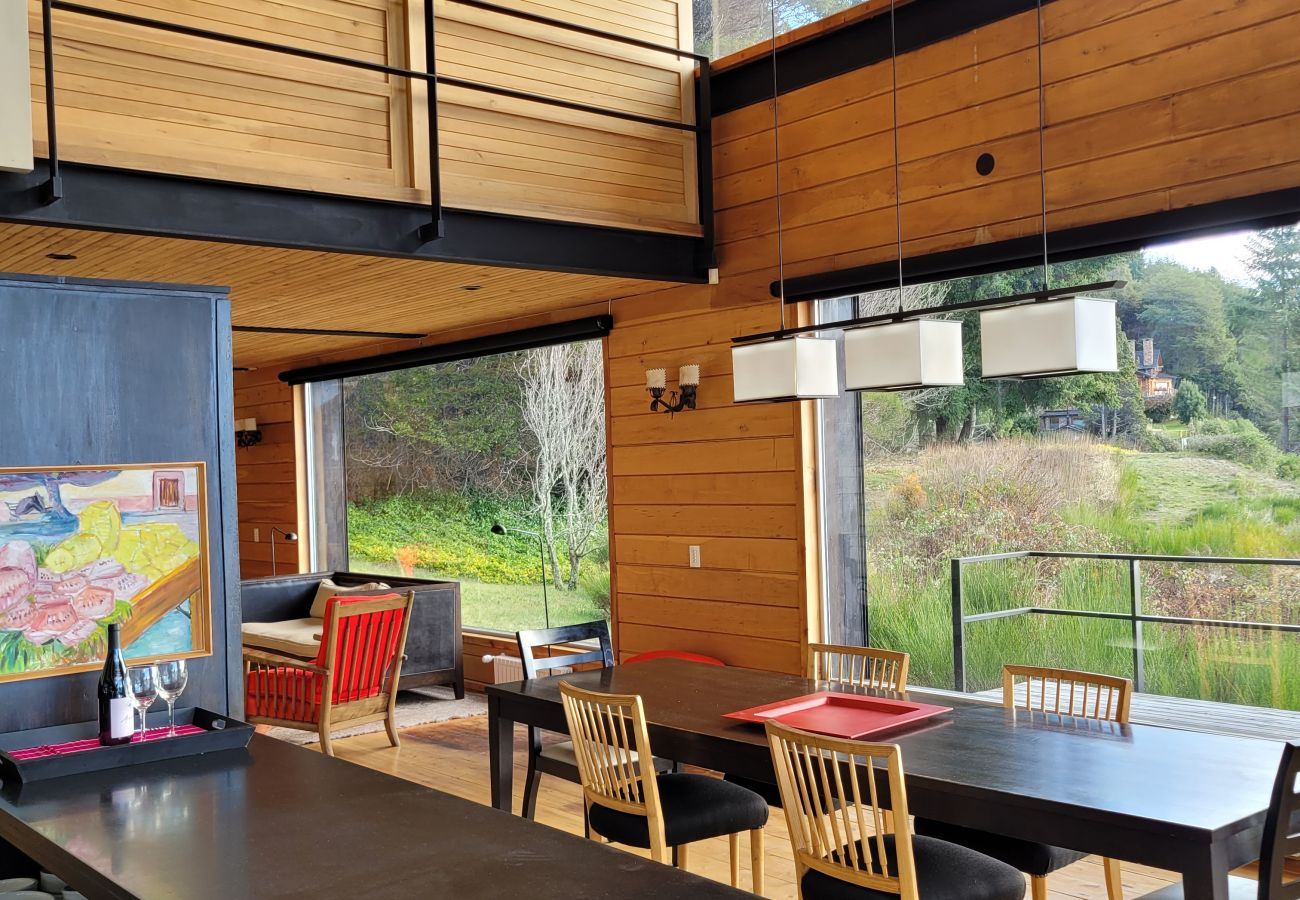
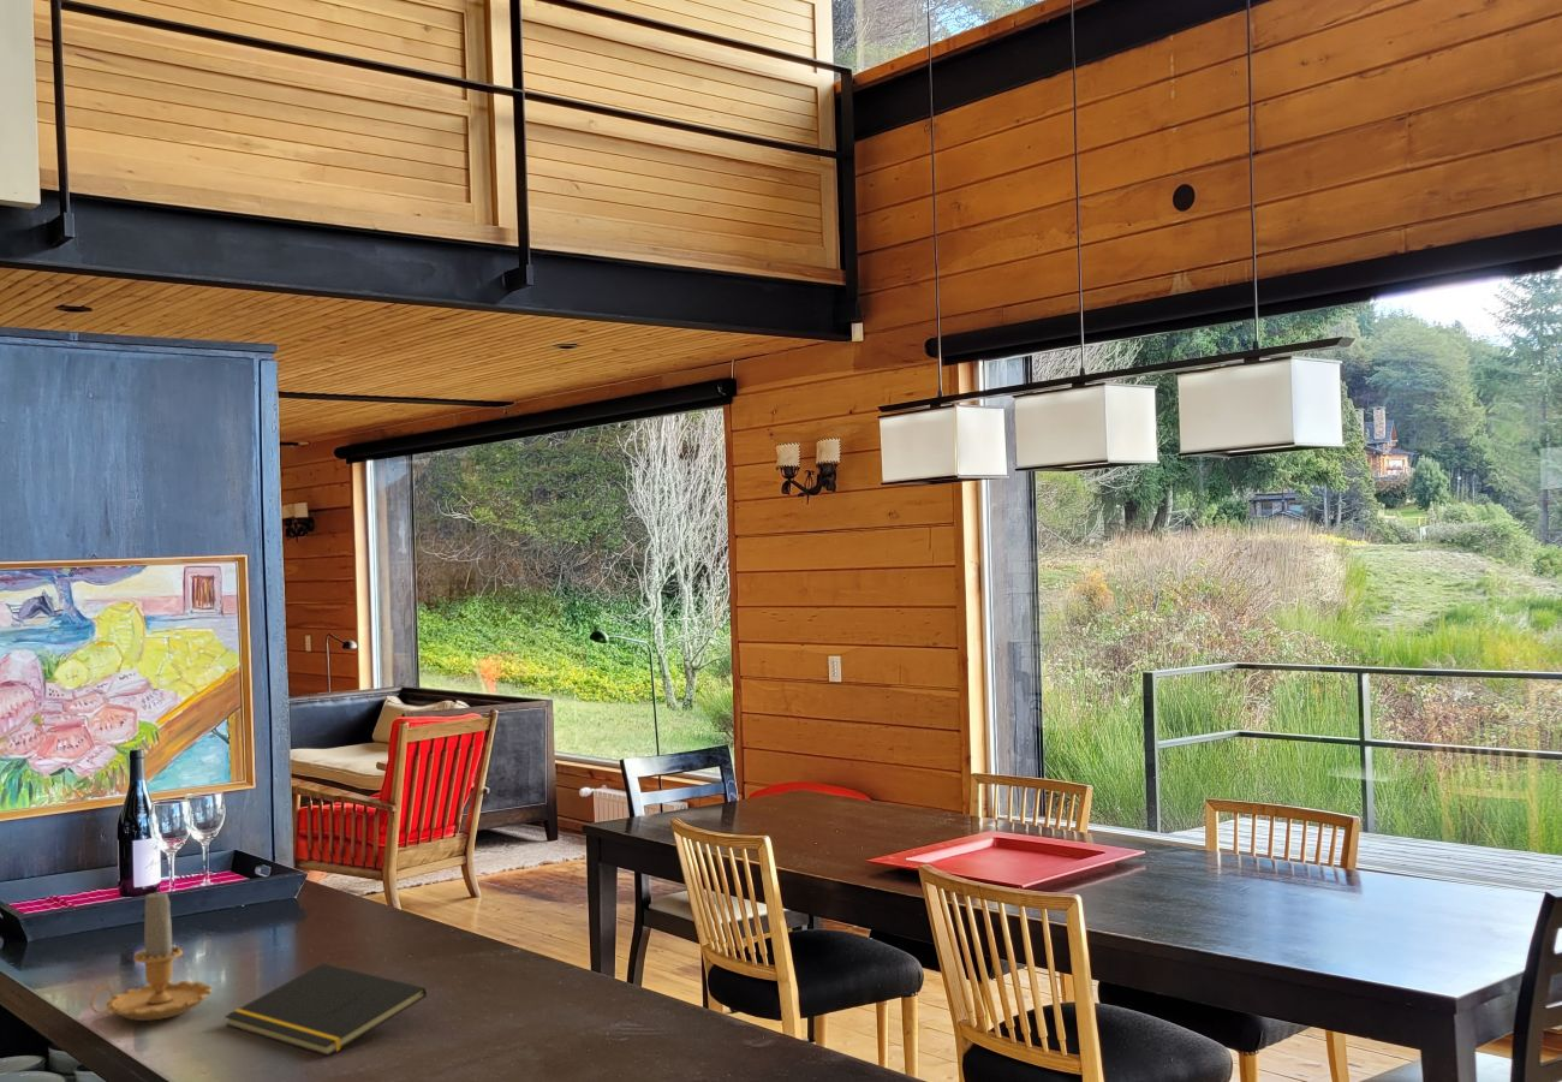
+ candle (147, 952)
+ notepad (326, 1006)
